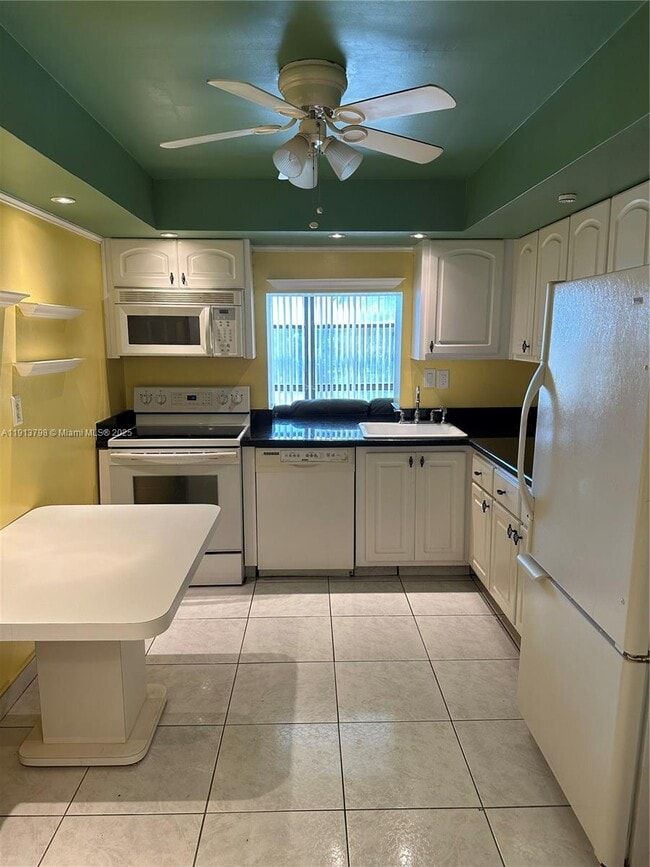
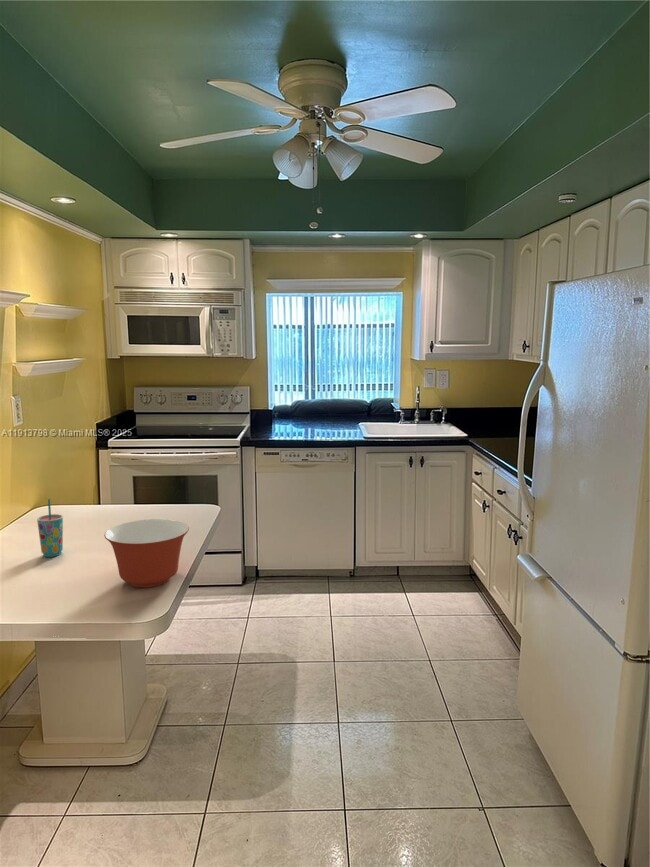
+ mixing bowl (148, 554)
+ cup (50, 527)
